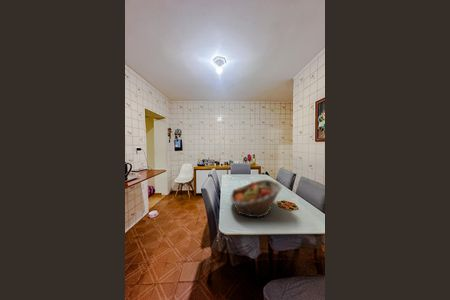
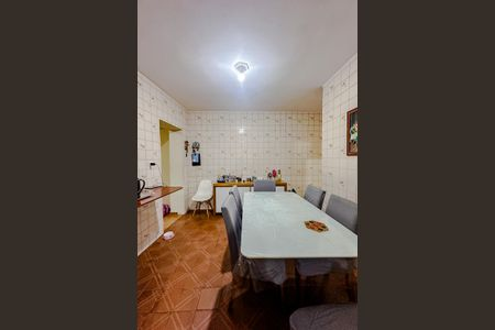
- fruit basket (254, 195)
